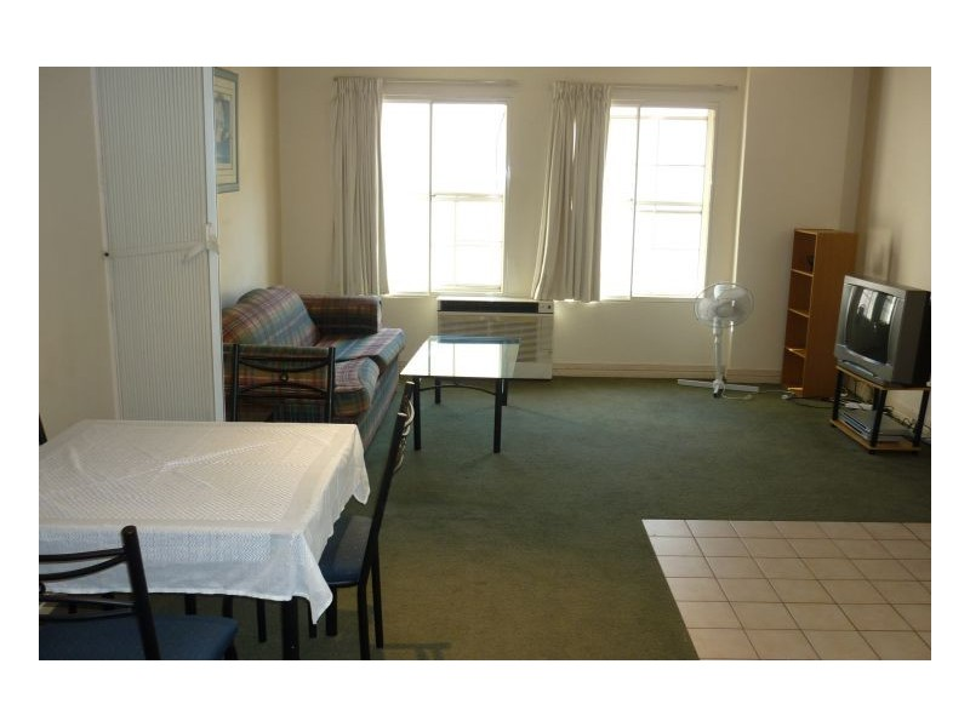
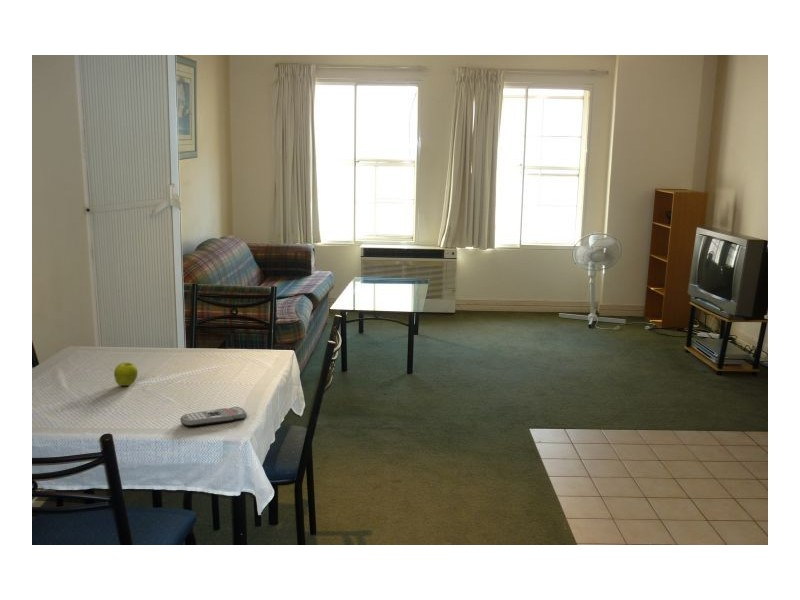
+ remote control (213, 417)
+ fruit (126, 374)
